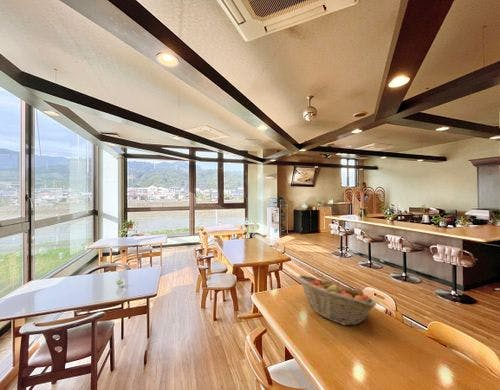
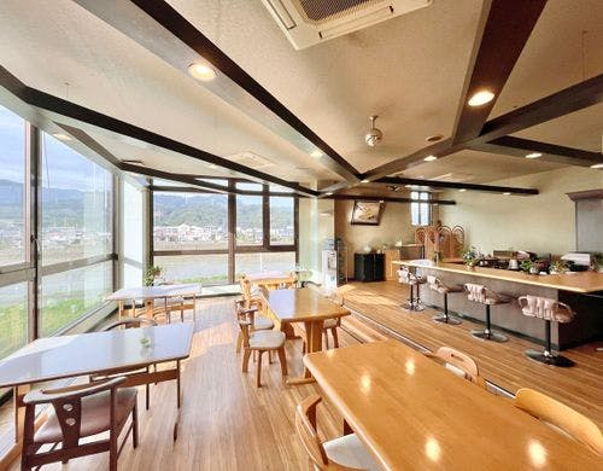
- fruit basket (333, 294)
